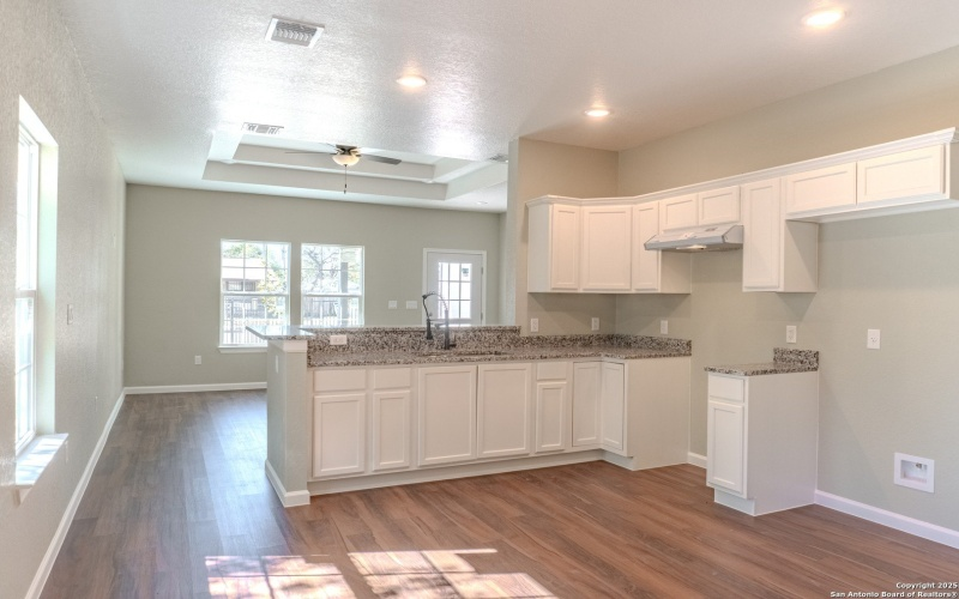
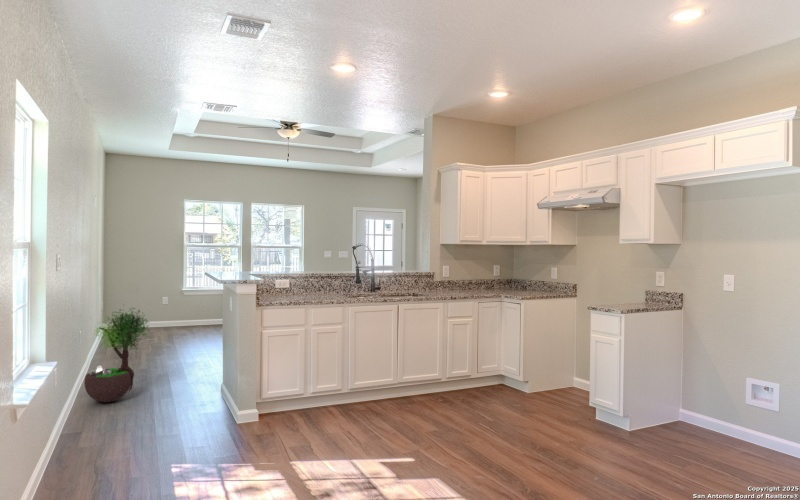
+ potted tree (117, 352)
